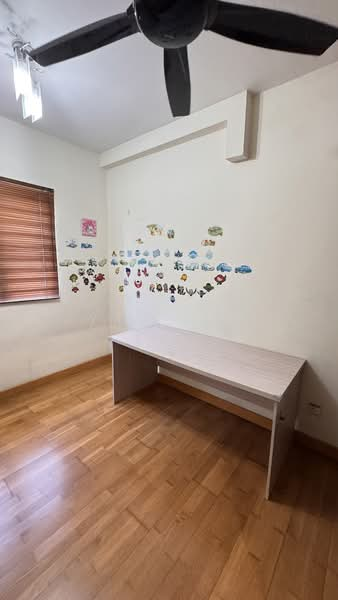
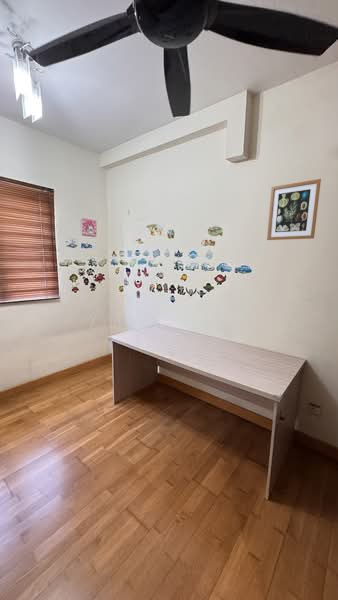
+ wall art (291, 211)
